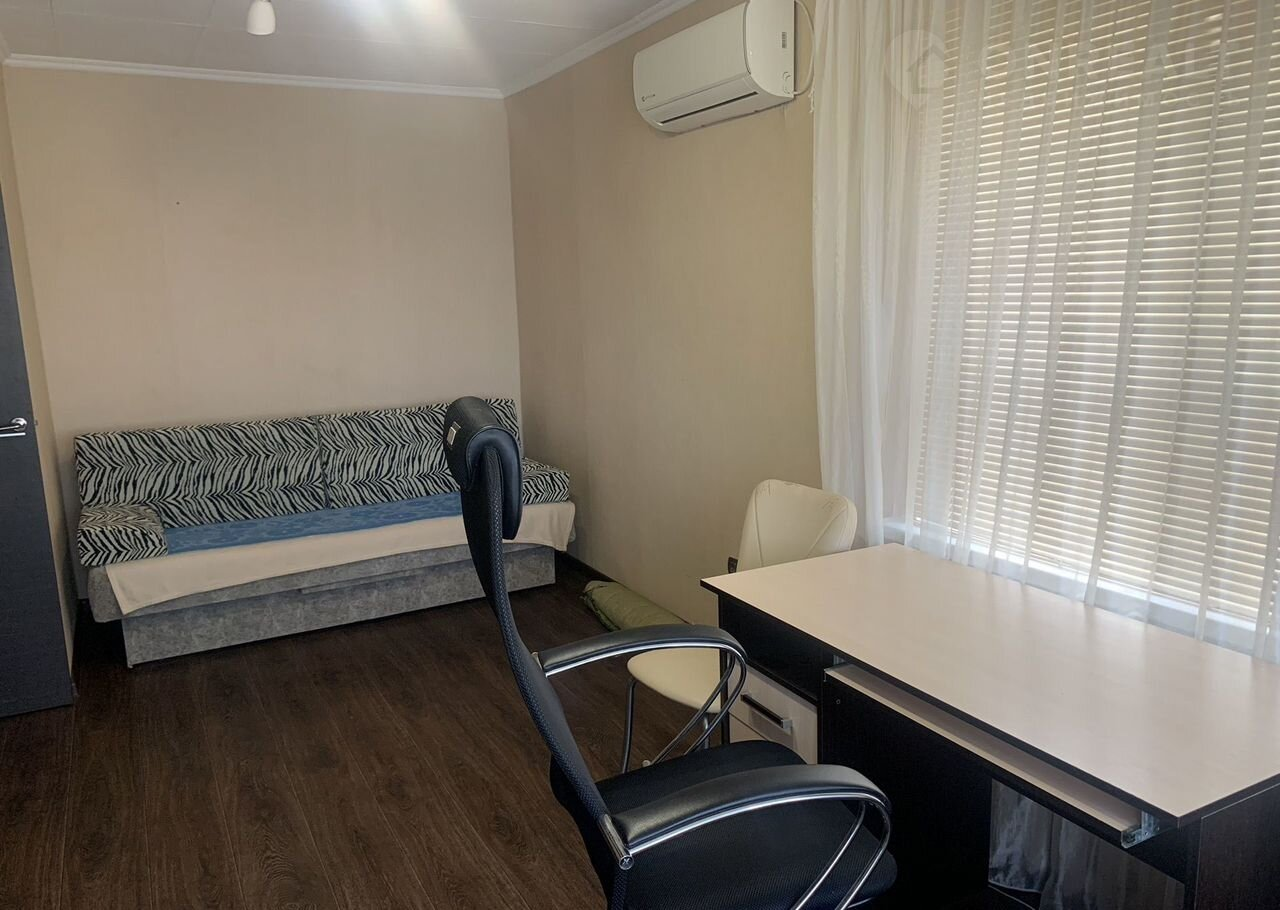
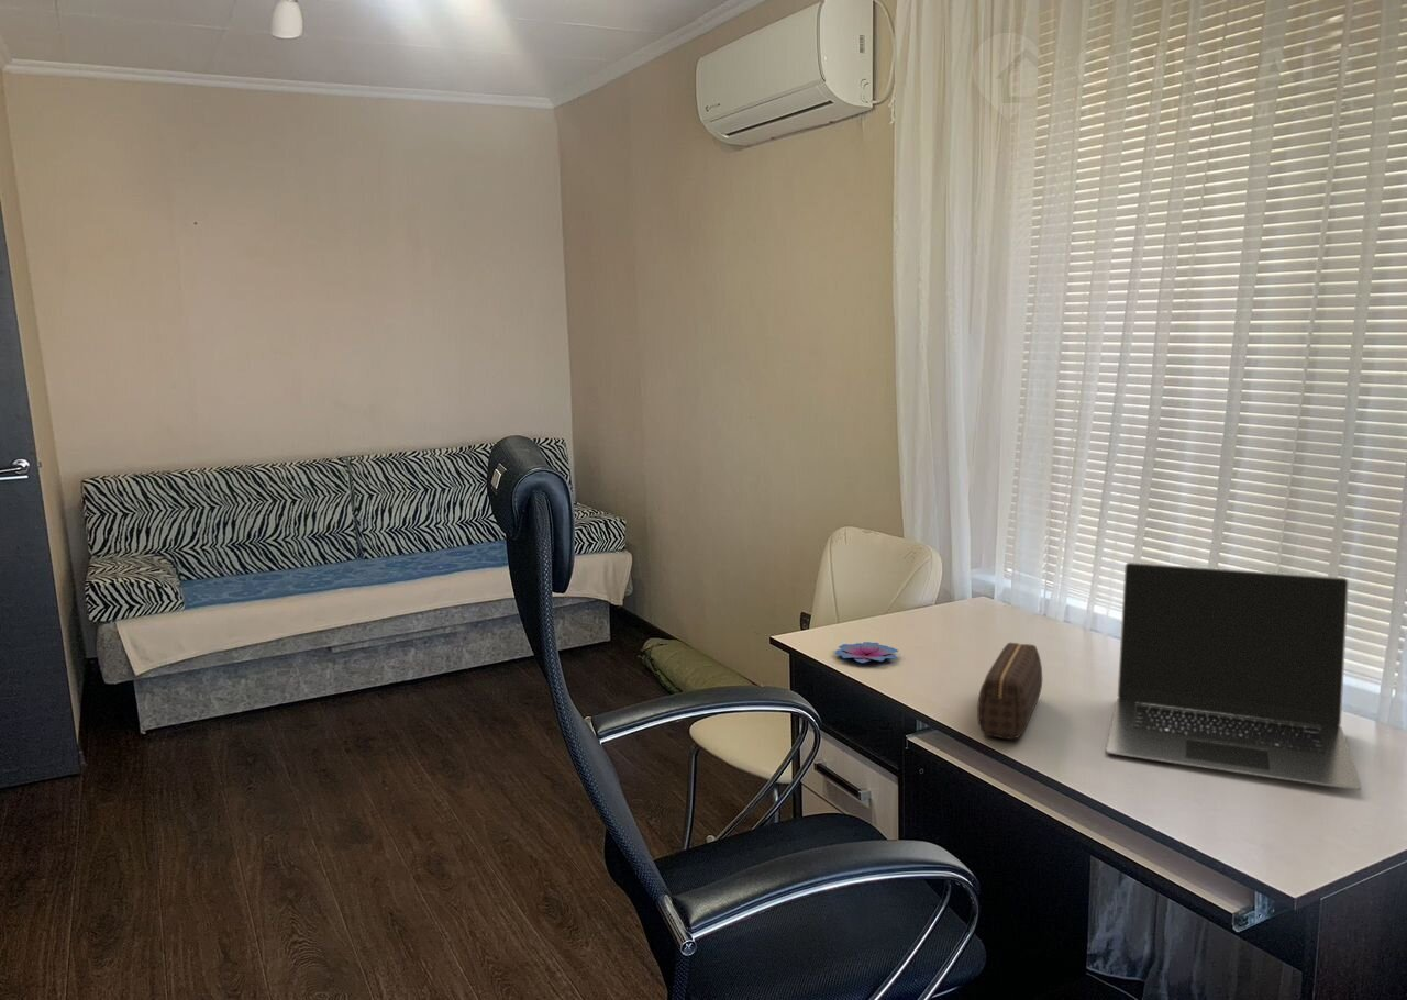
+ laptop (1229, 664)
+ speaker (1011, 686)
+ flower (866, 653)
